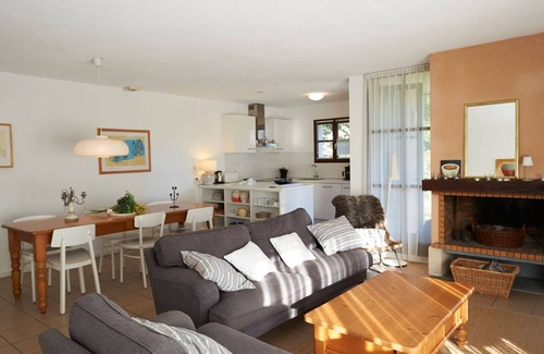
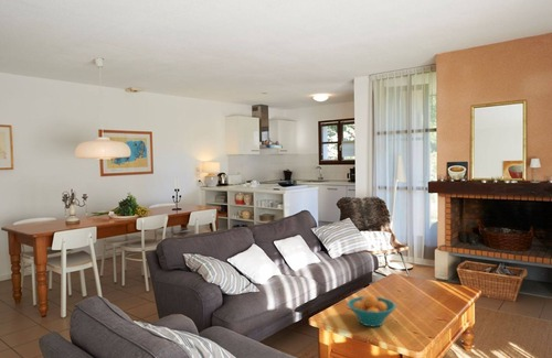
+ fruit bowl (371, 308)
